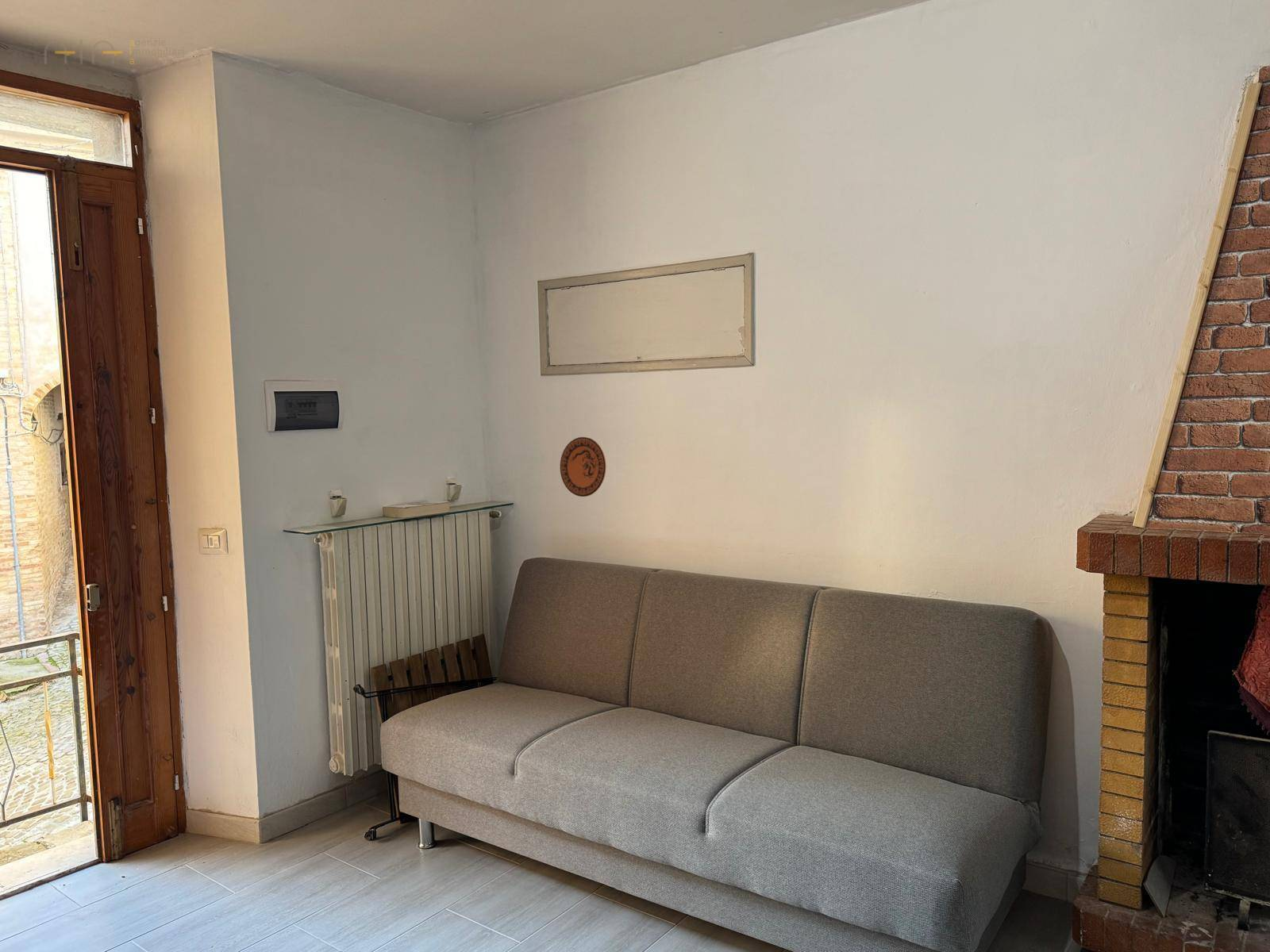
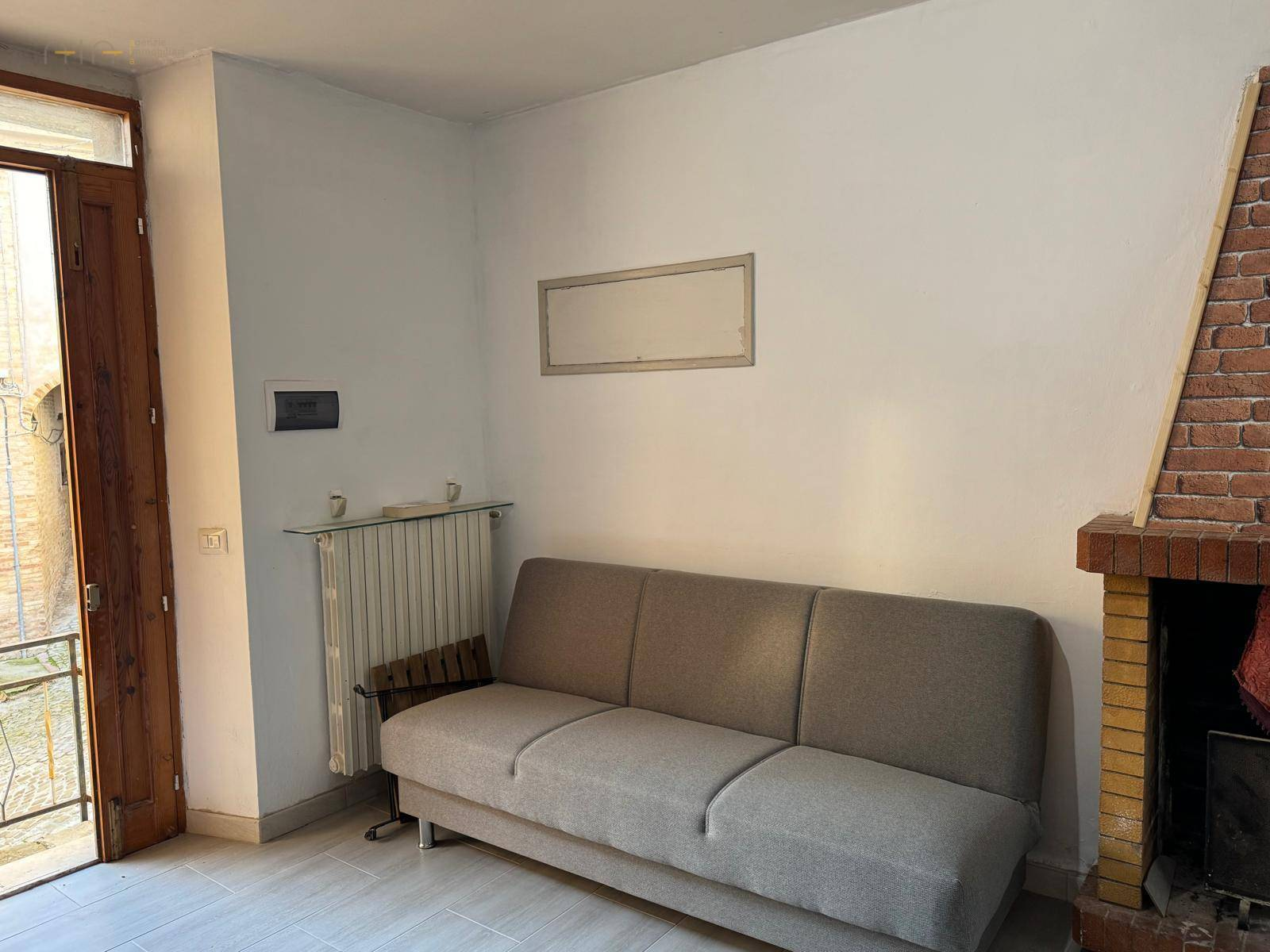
- decorative plate (583, 466)
